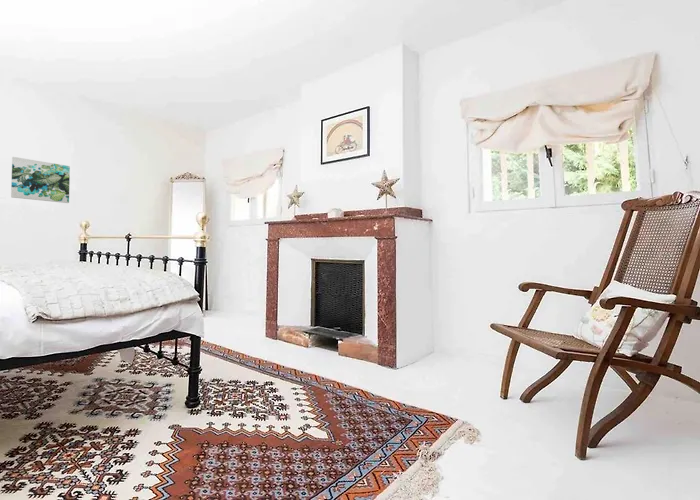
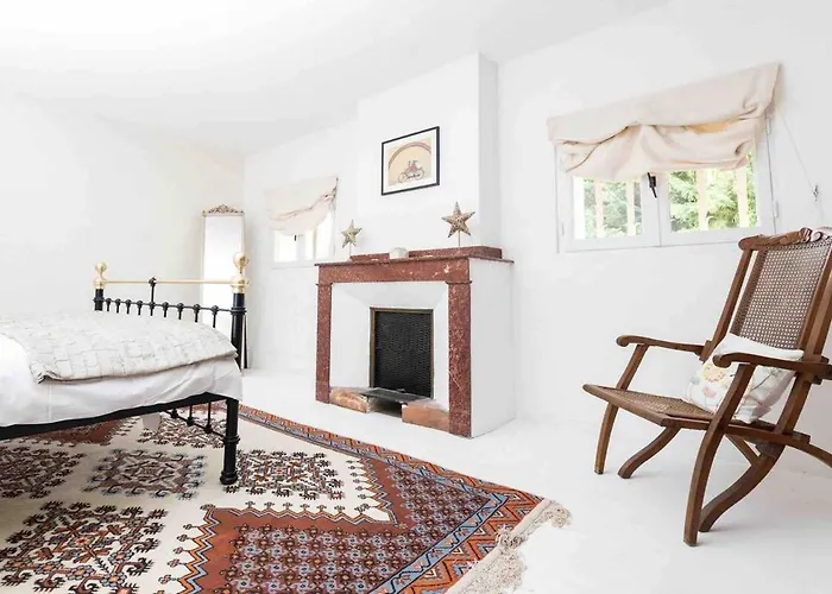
- wall art (41, 181)
